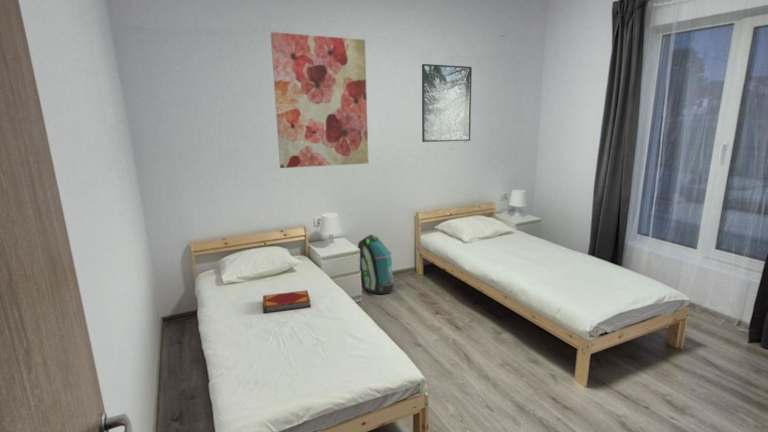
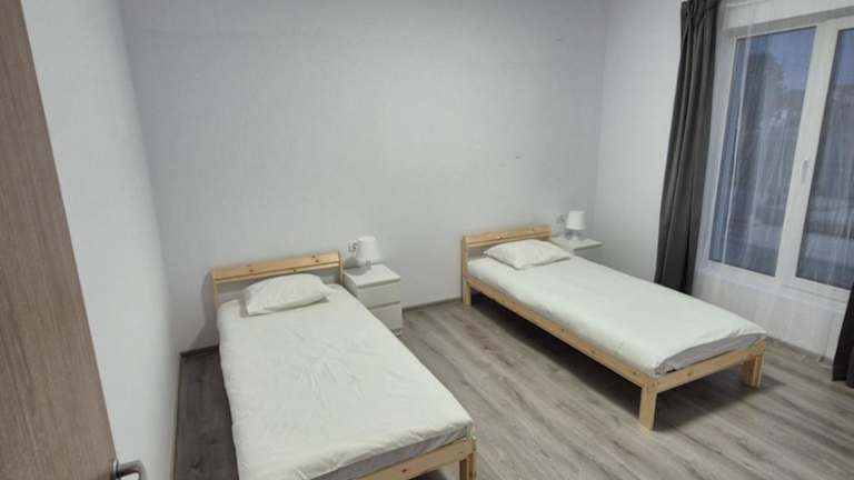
- backpack (374, 262)
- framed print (447, 104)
- wall art (323, 102)
- hardback book (286, 300)
